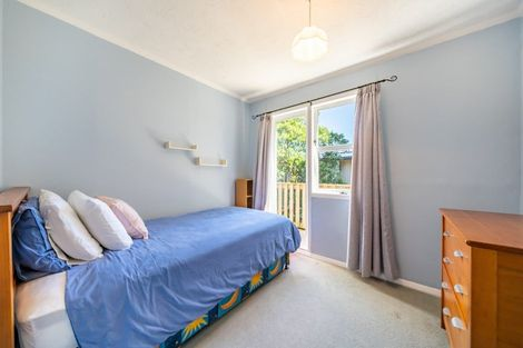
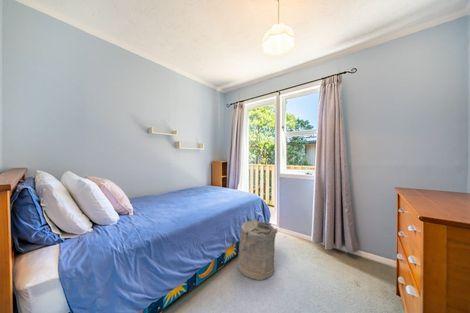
+ laundry hamper (255, 245)
